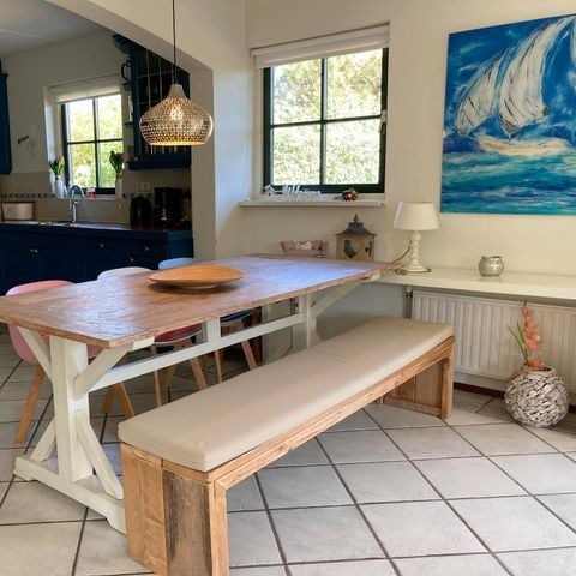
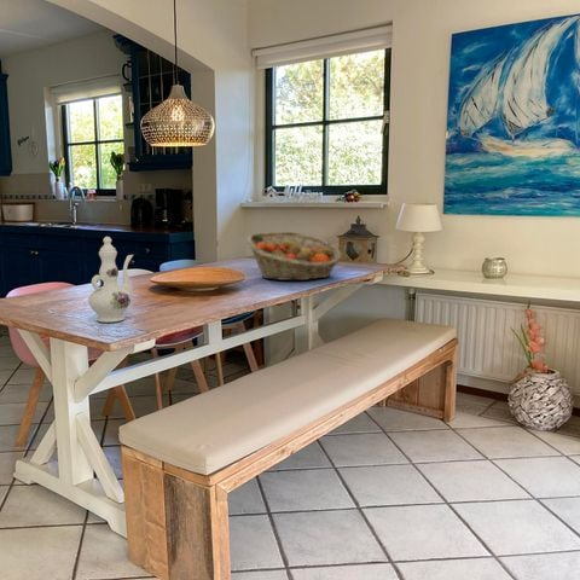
+ fruit basket (294, 255)
+ chinaware (114, 278)
